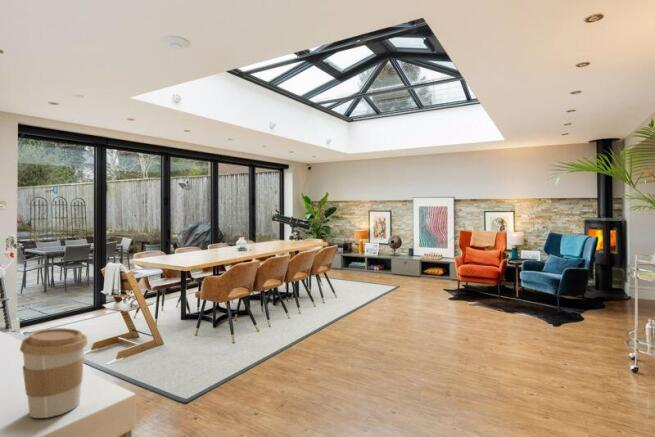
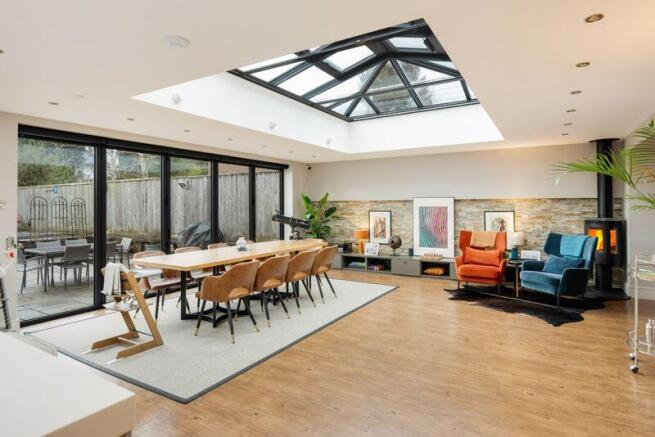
- coffee cup (55, 369)
